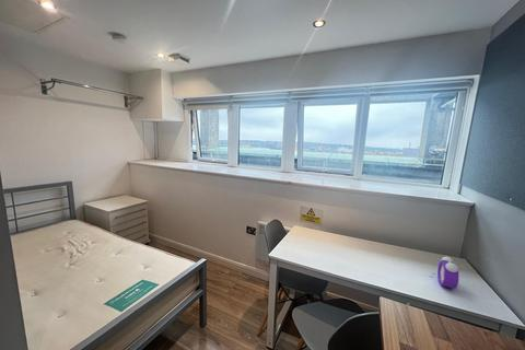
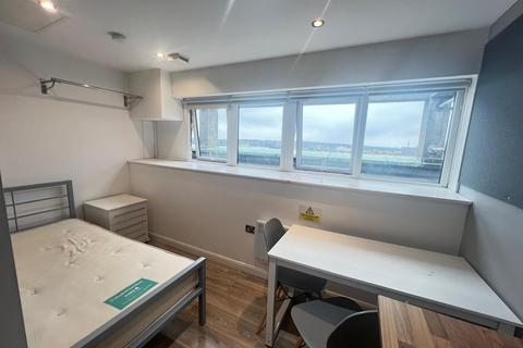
- alarm clock (447, 272)
